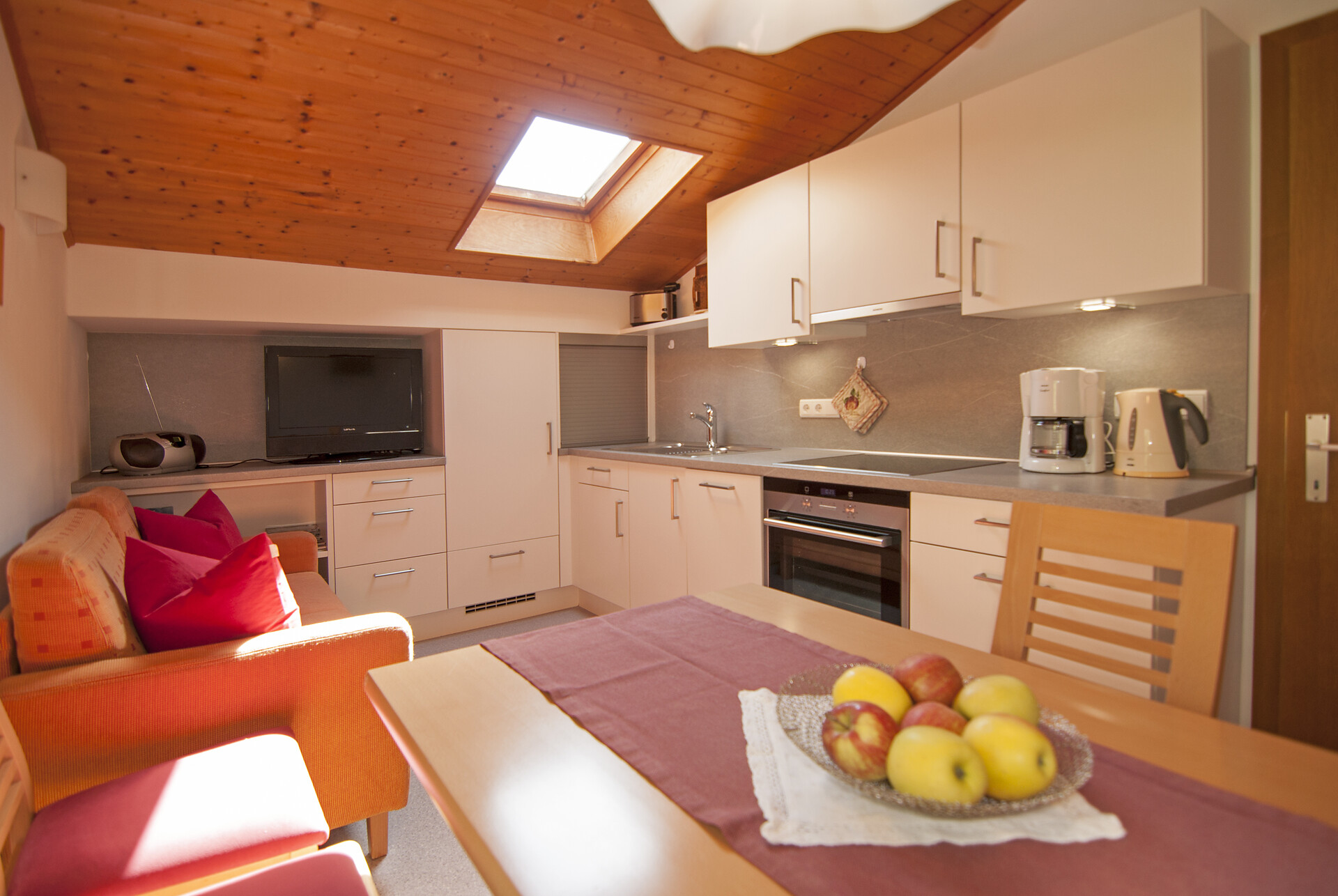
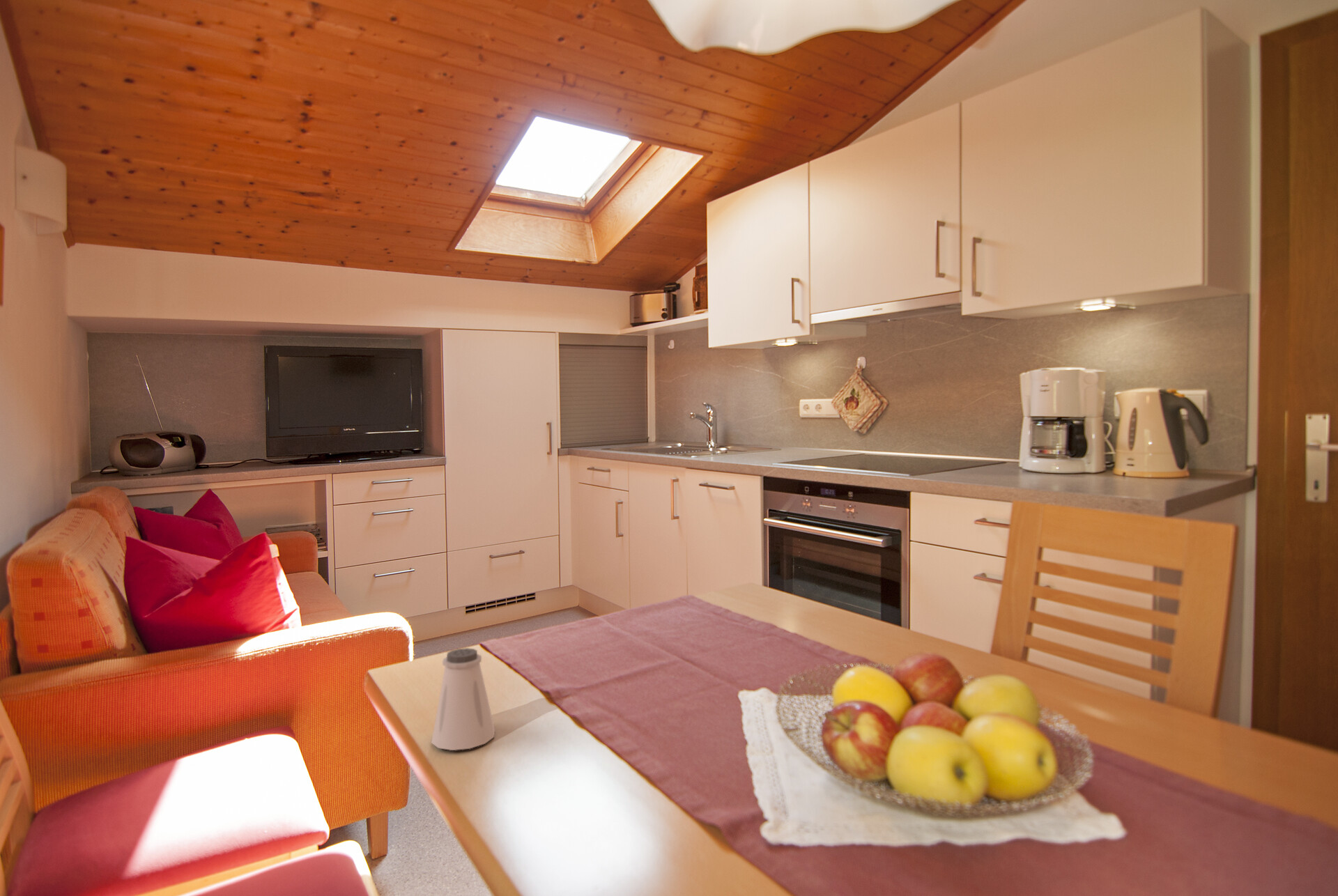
+ saltshaker (463, 694)
